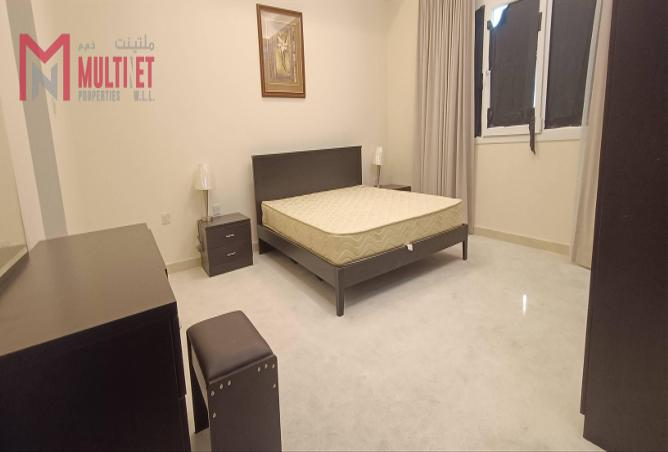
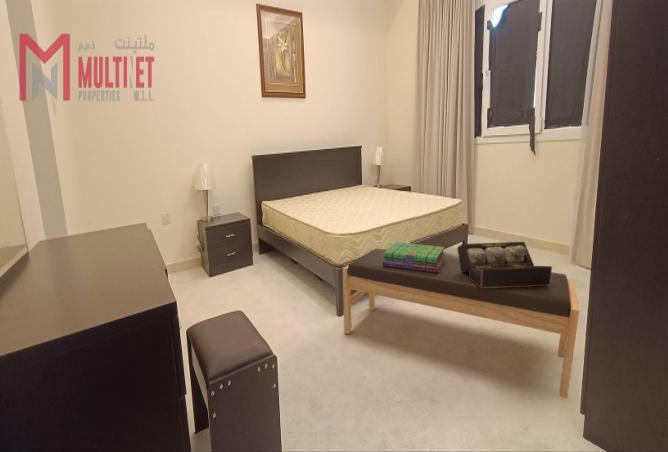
+ bench (448, 306)
+ decorative box (500, 261)
+ stack of books (414, 256)
